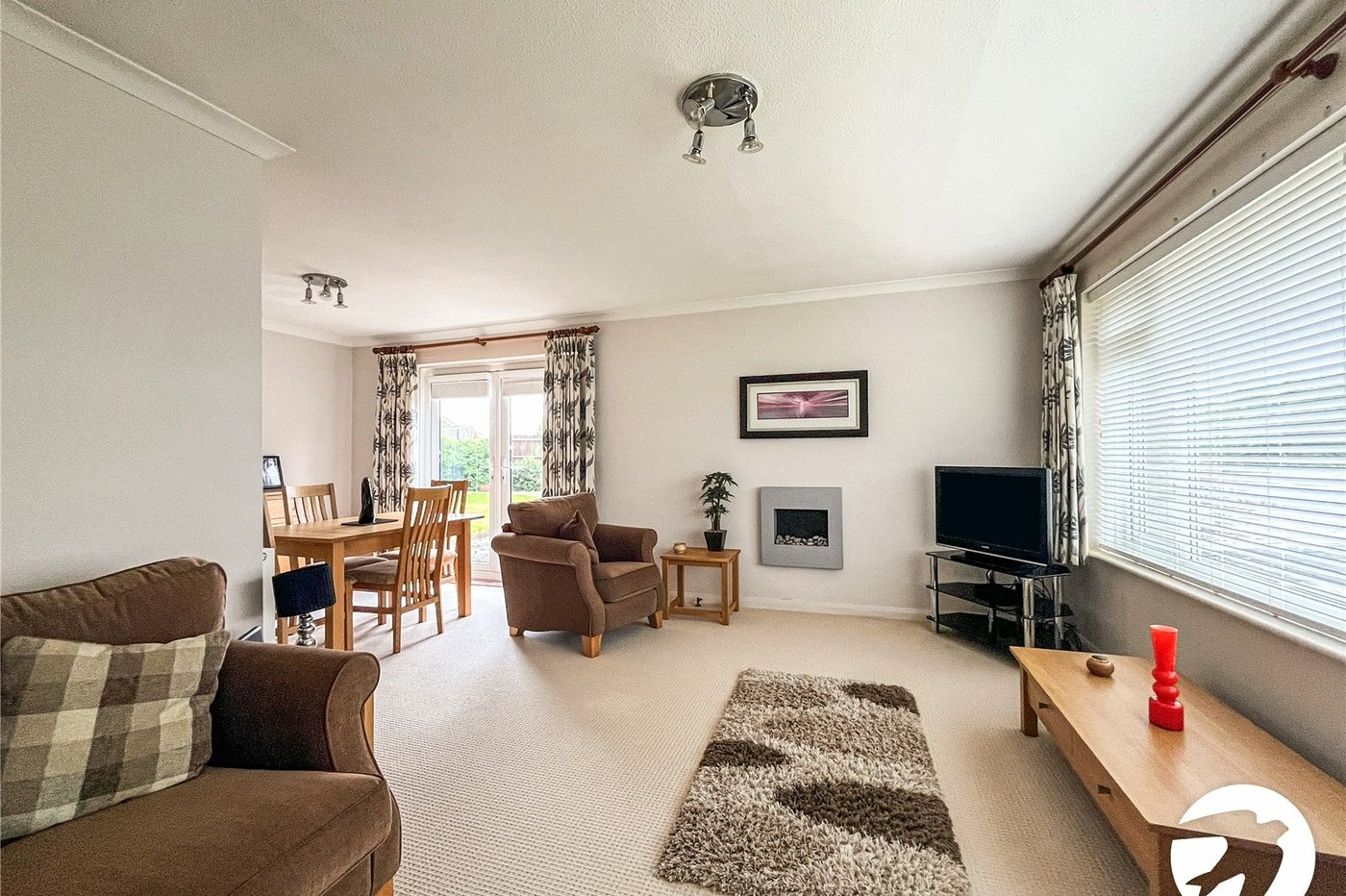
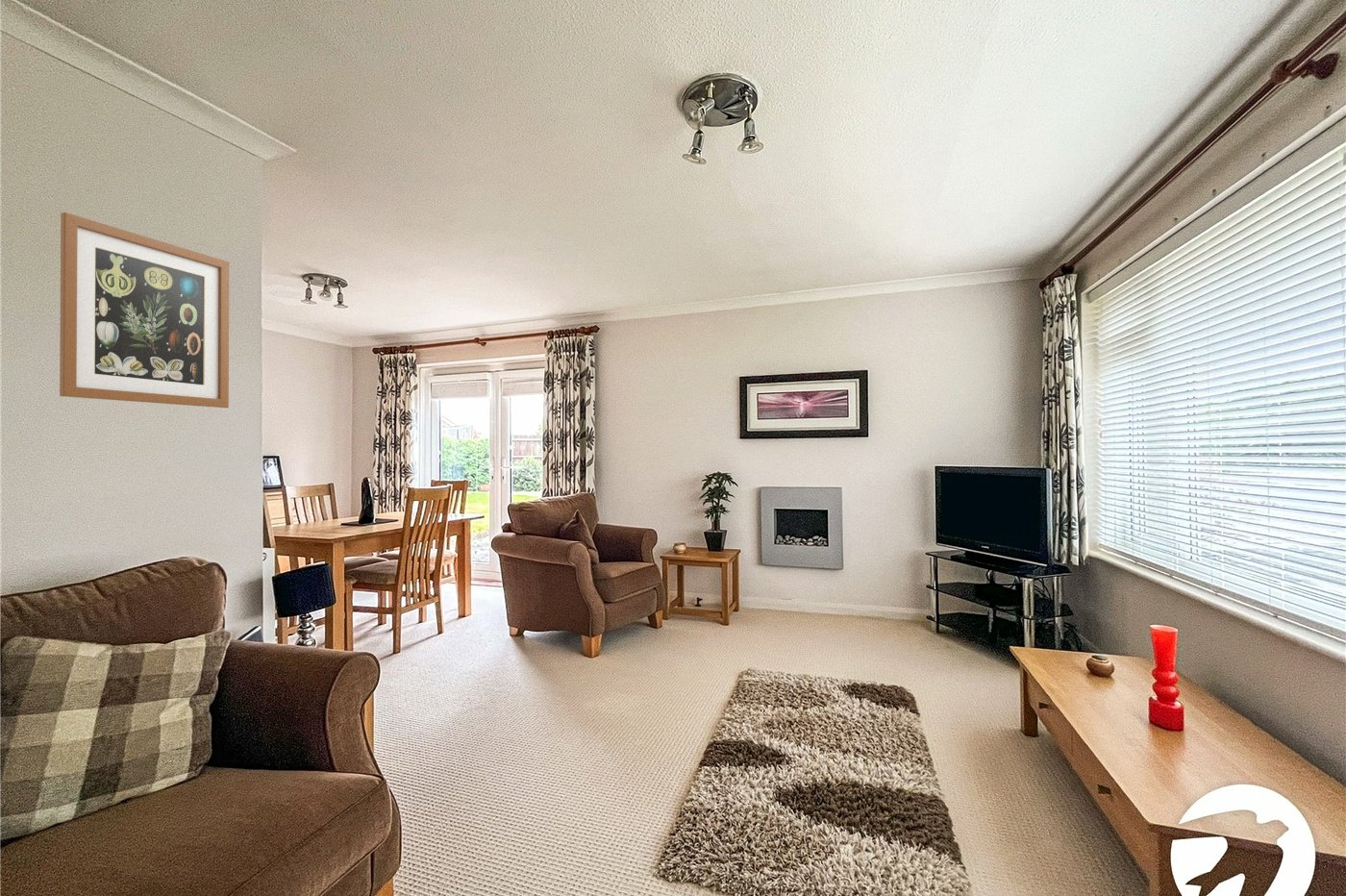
+ wall art (154, 321)
